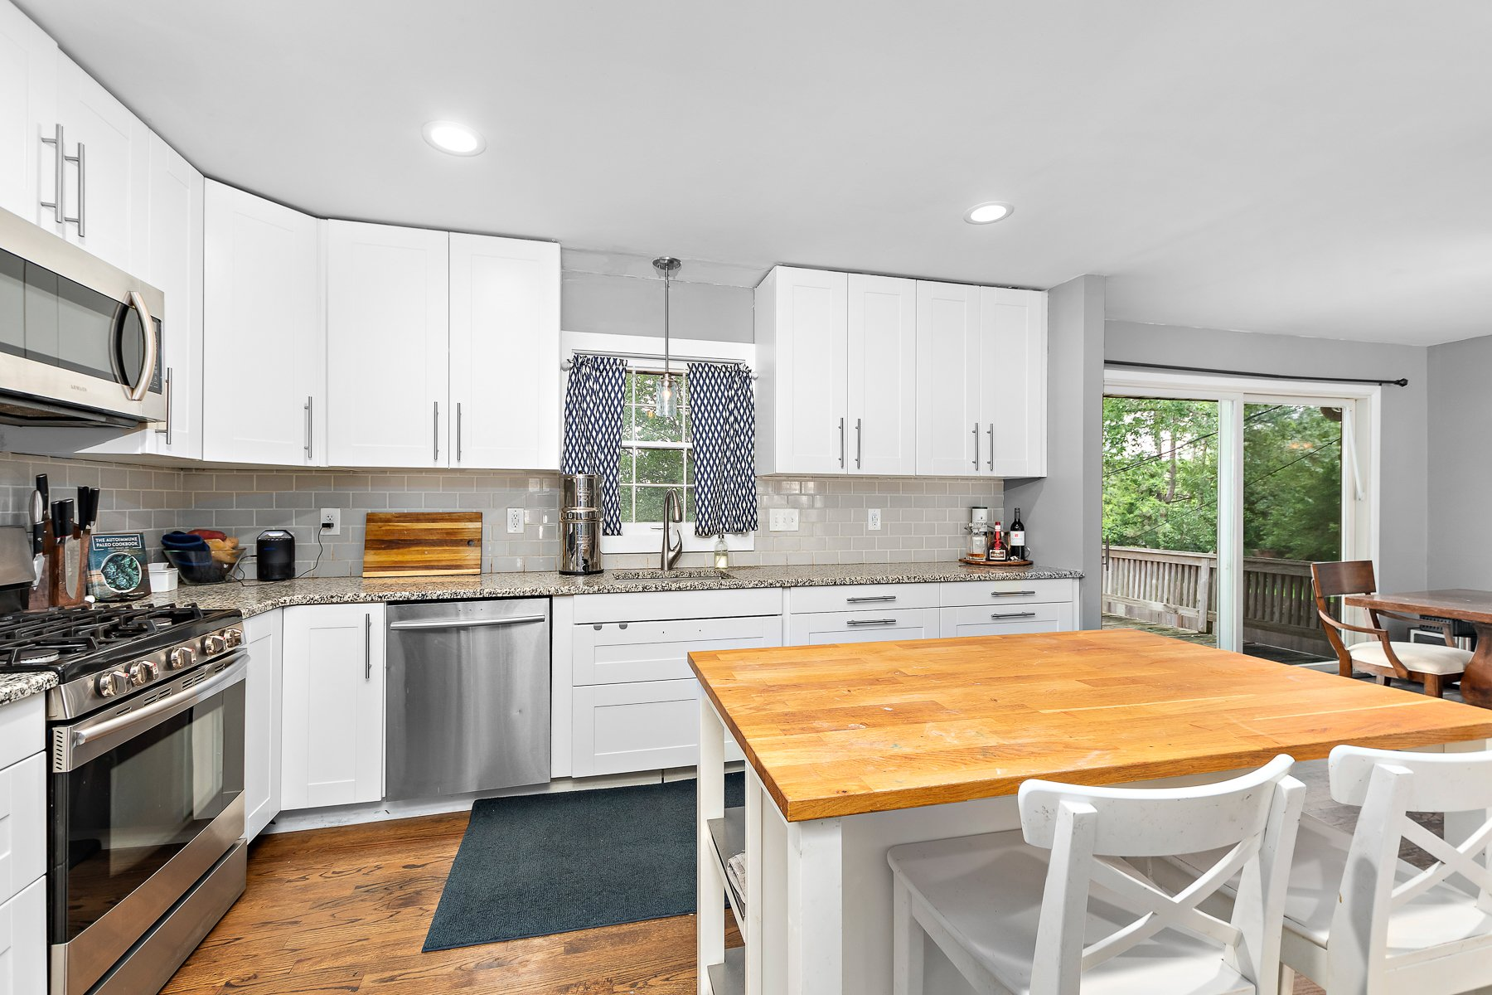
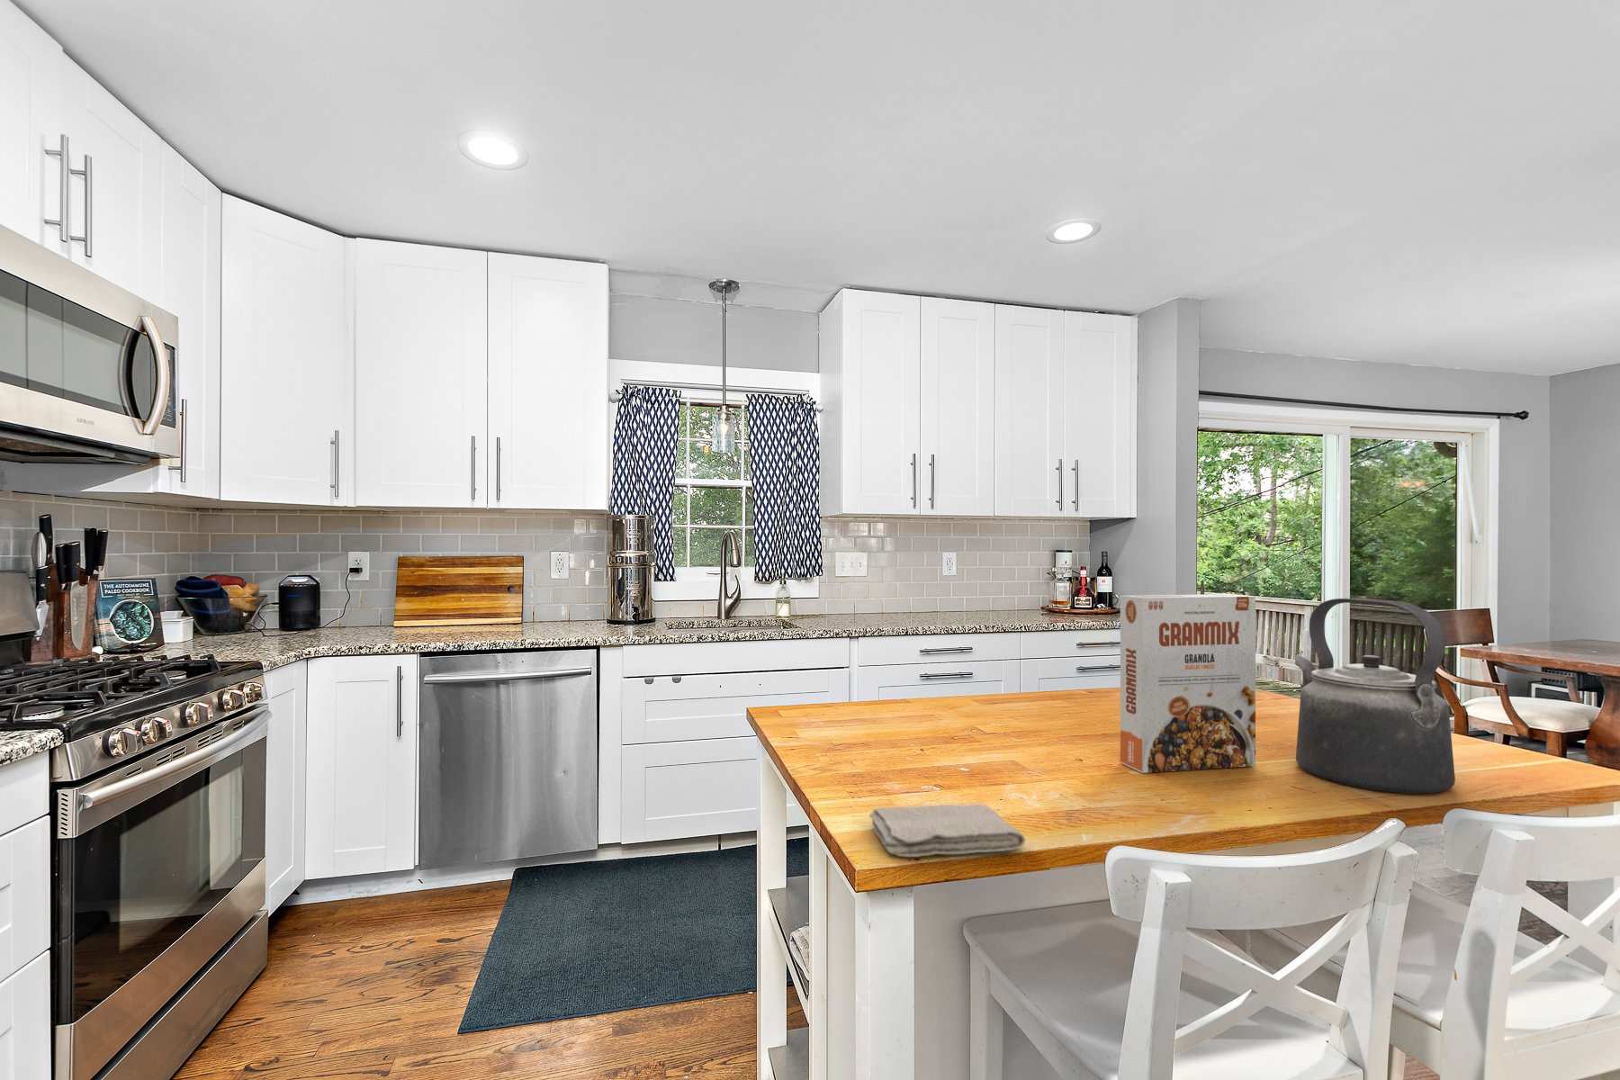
+ cereal box (1187, 680)
+ washcloth (943, 826)
+ kettle (1360, 683)
